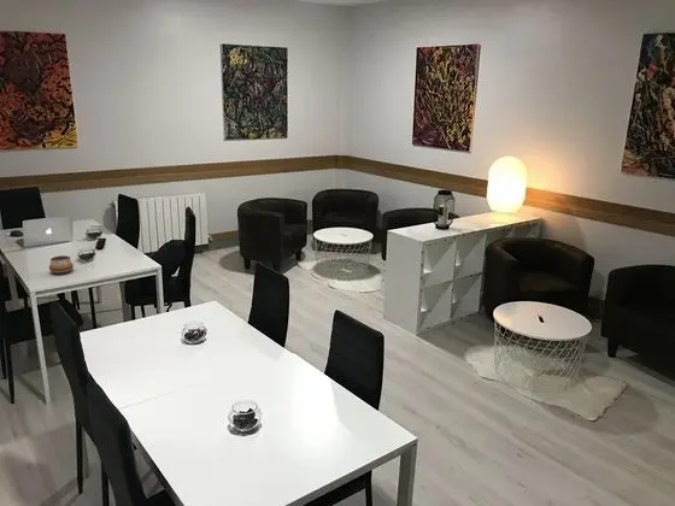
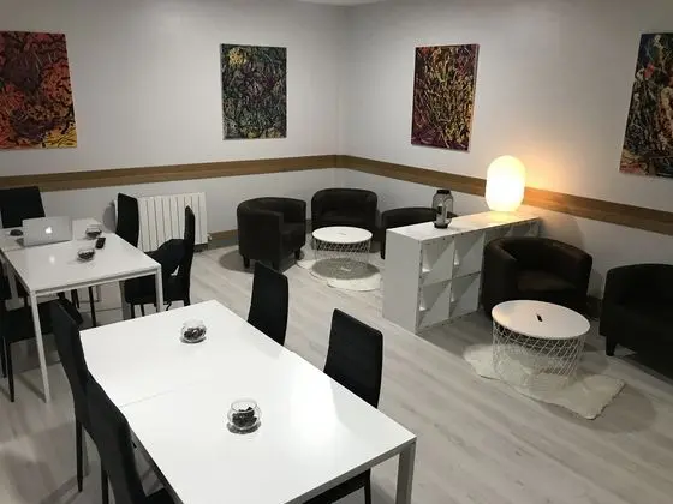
- decorative bowl (60, 265)
